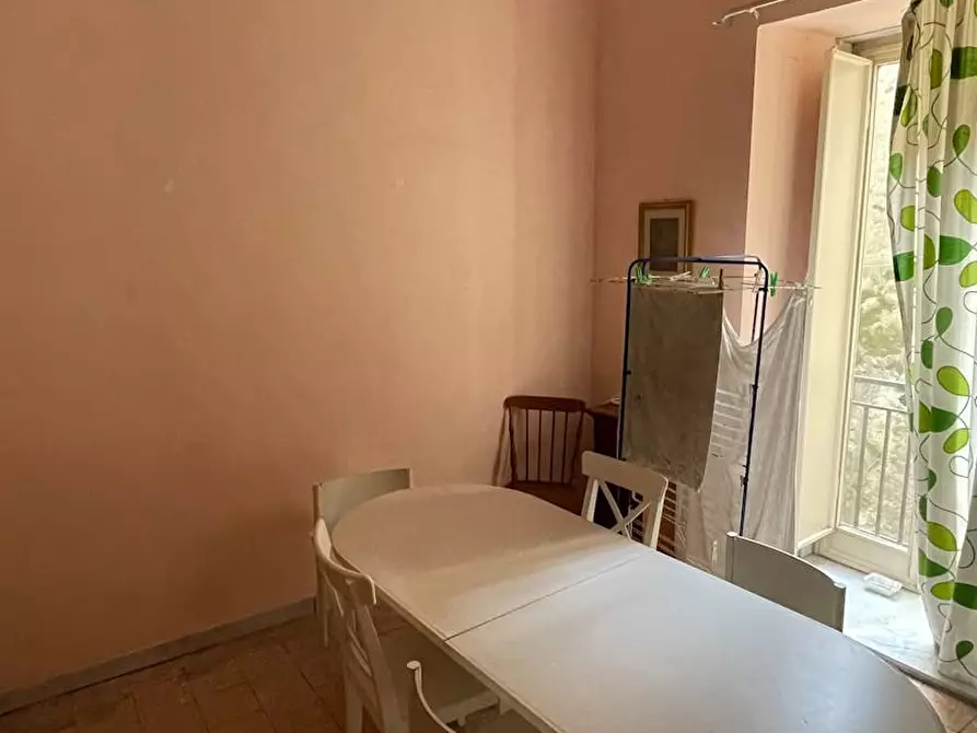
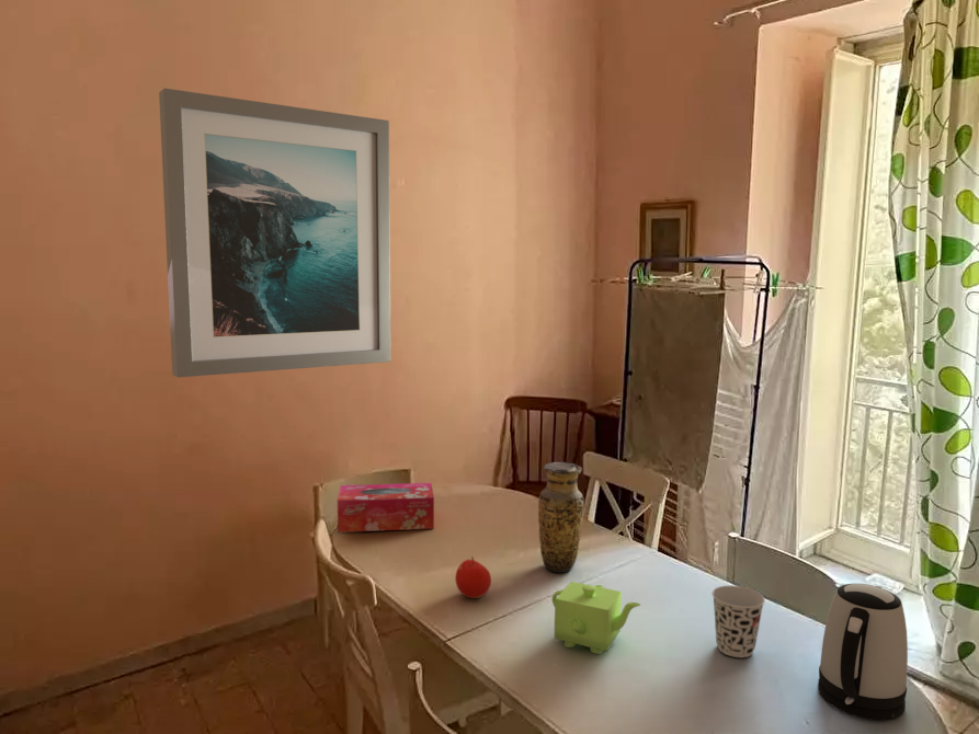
+ wall art (286, 240)
+ tissue box (386, 506)
+ vase (560, 517)
+ teapot (594, 616)
+ cup (737, 622)
+ fruit (473, 576)
+ kettle (862, 649)
